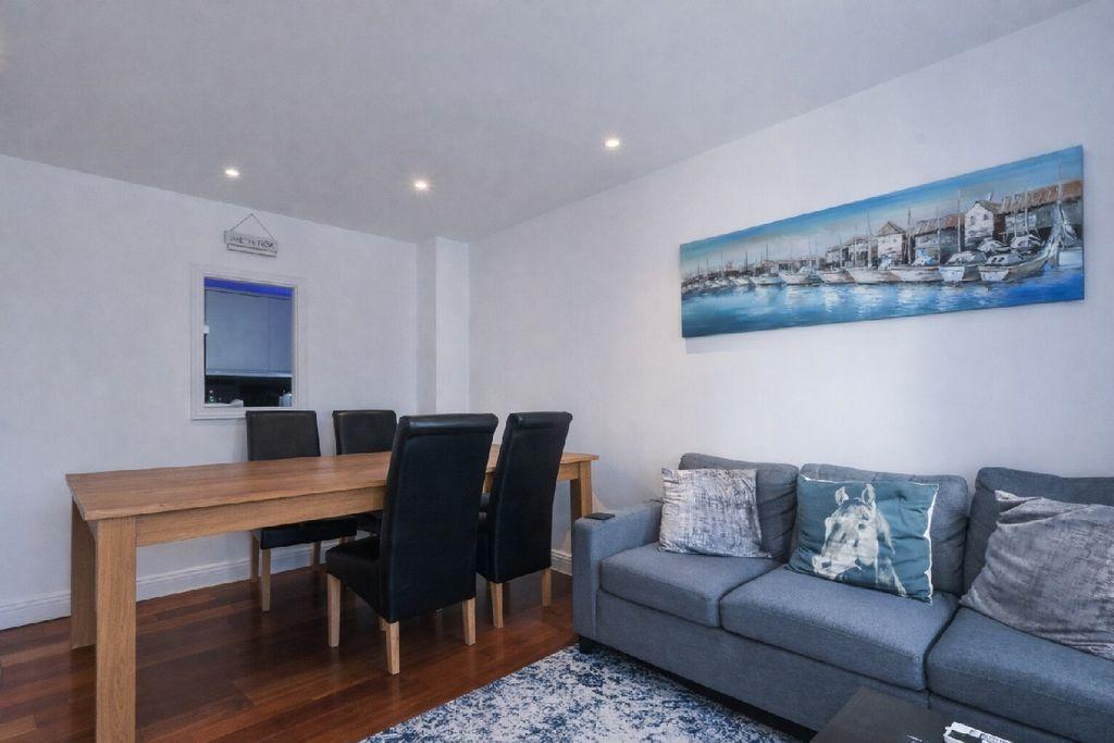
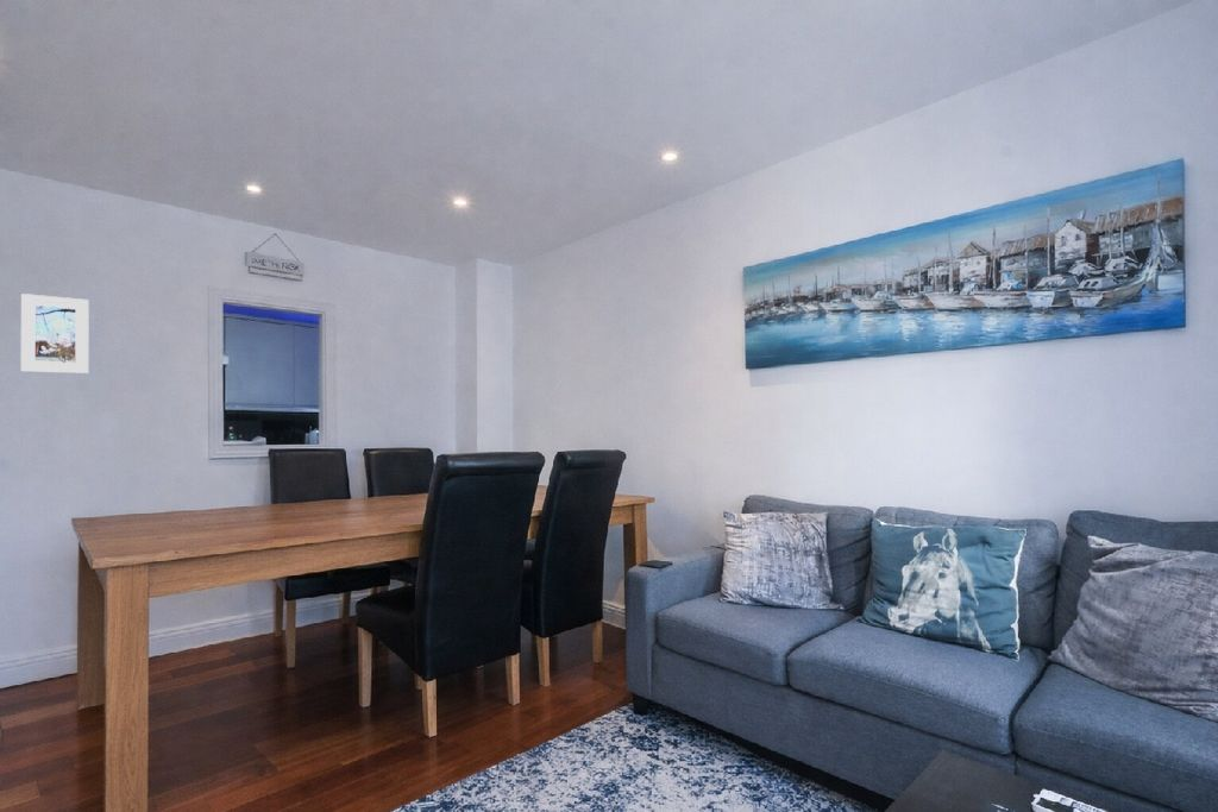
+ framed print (55, 334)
